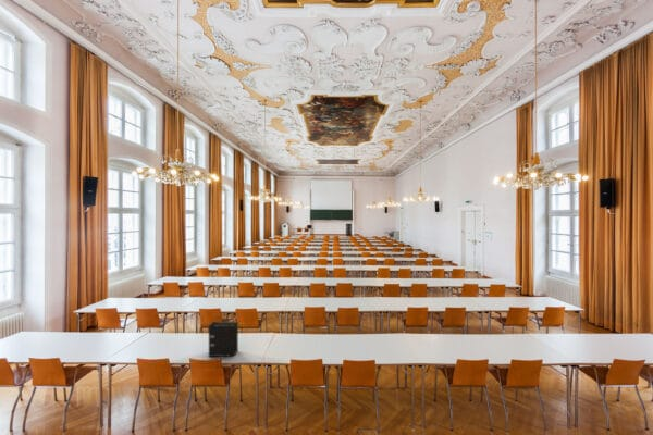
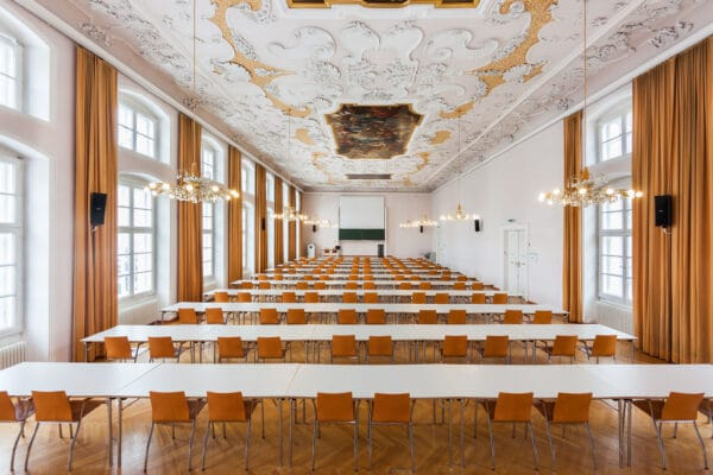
- binder (223, 338)
